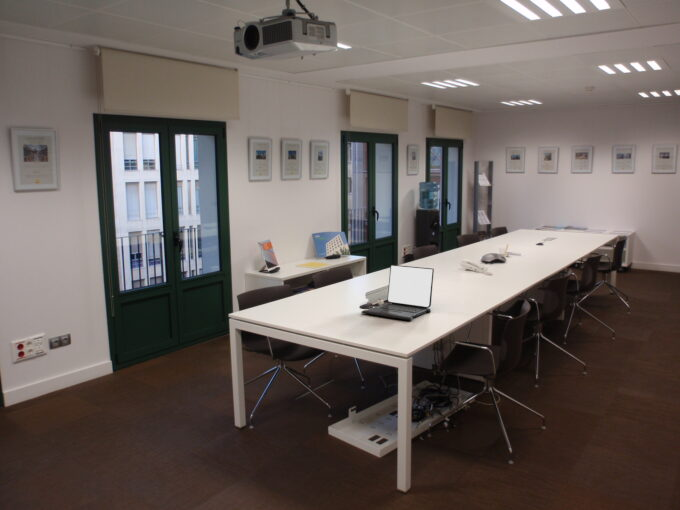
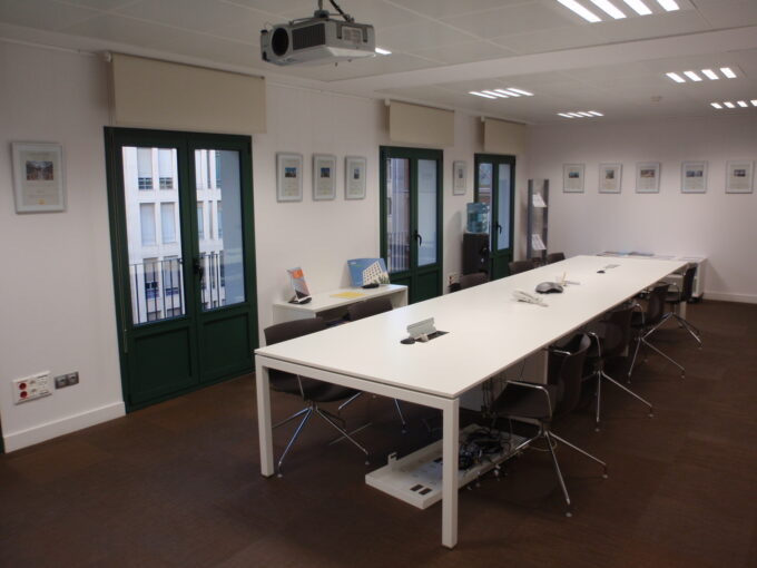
- laptop (398, 291)
